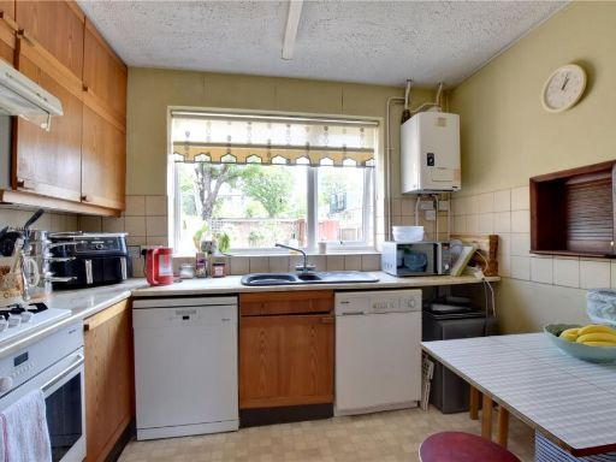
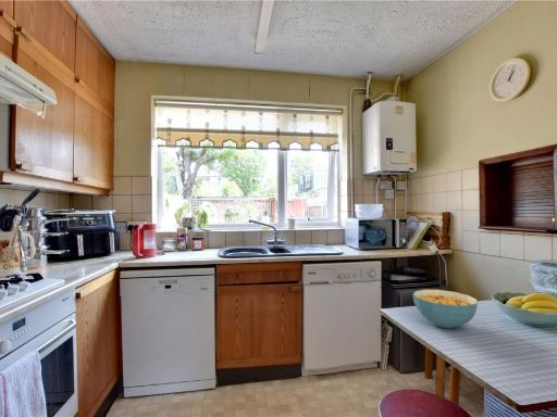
+ cereal bowl (444, 311)
